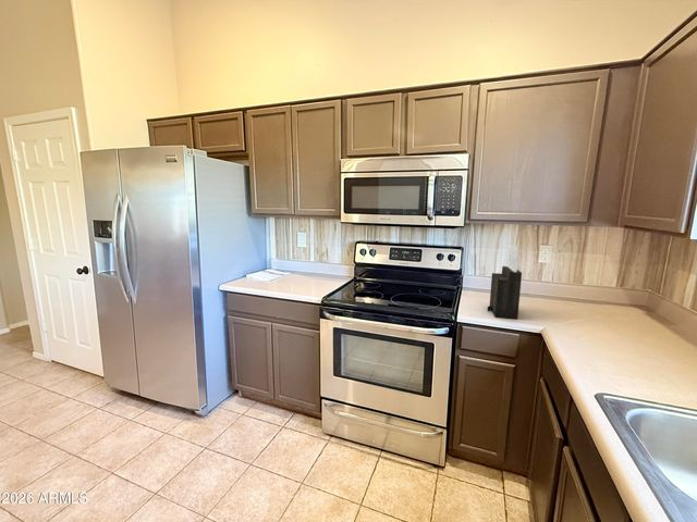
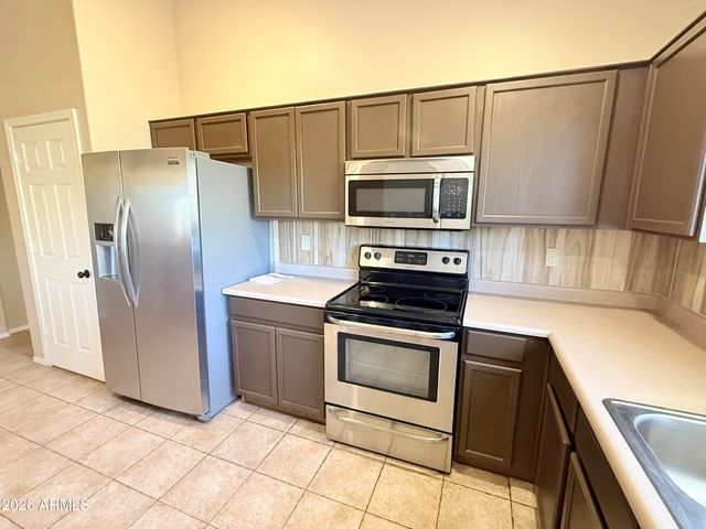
- knife block (502, 279)
